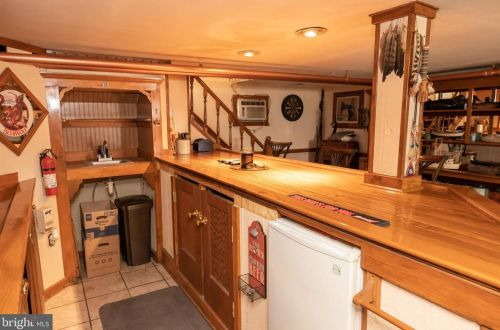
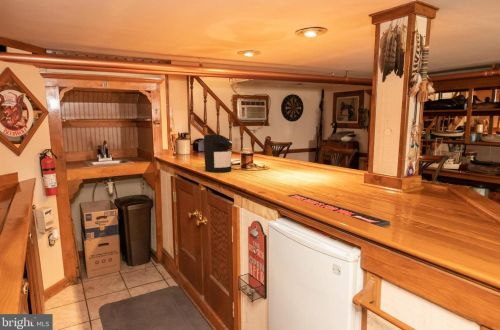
+ coffee maker (219, 152)
